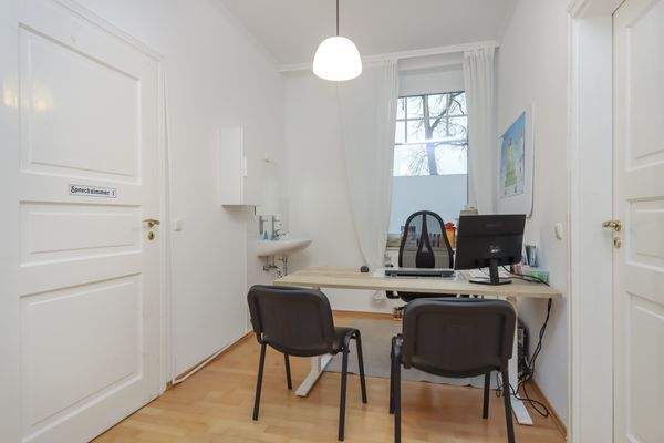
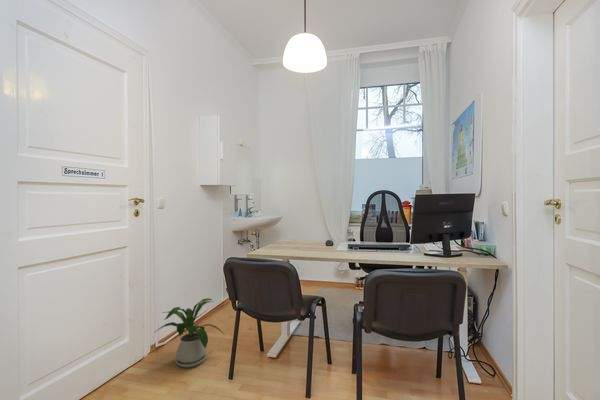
+ house plant (189, 326)
